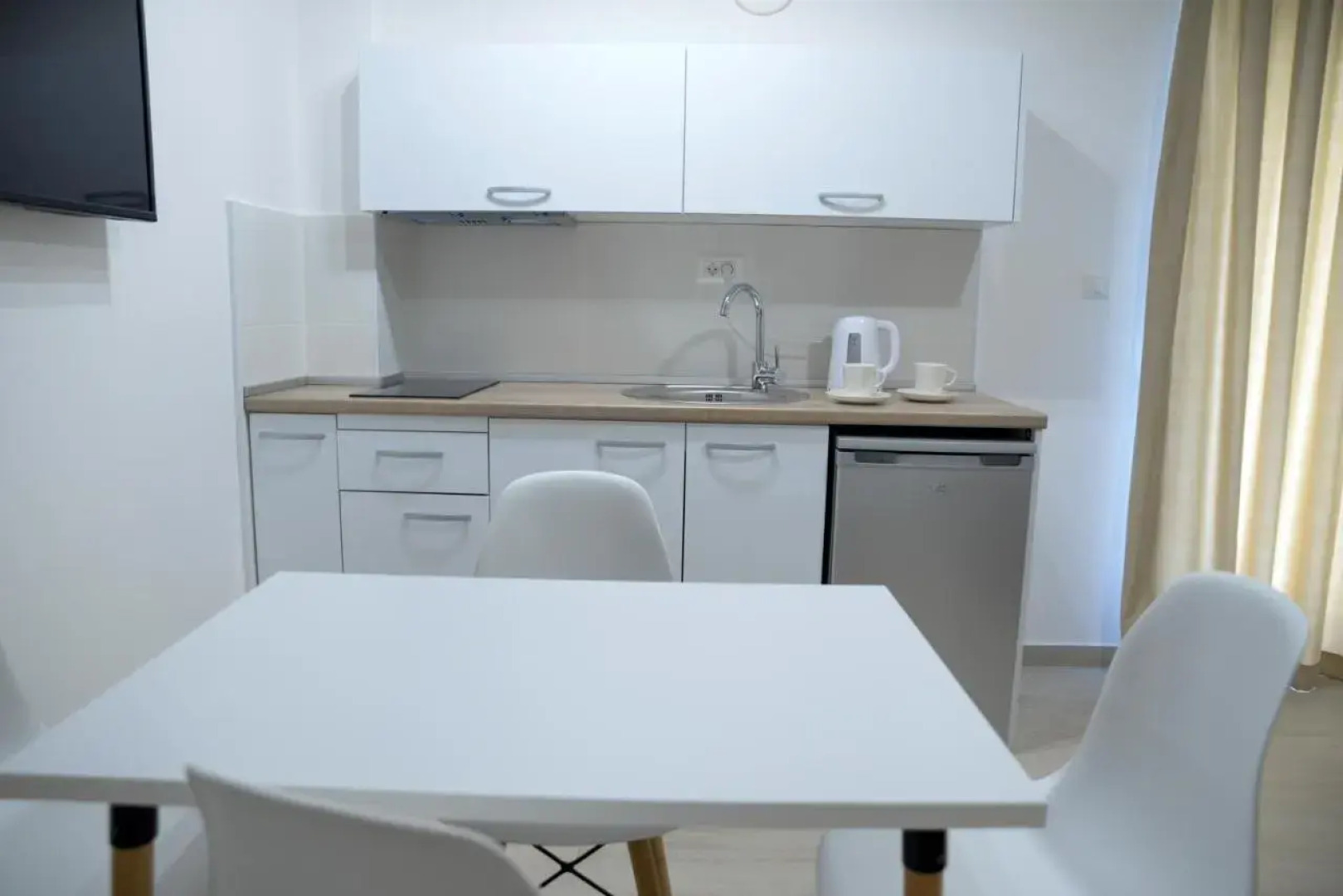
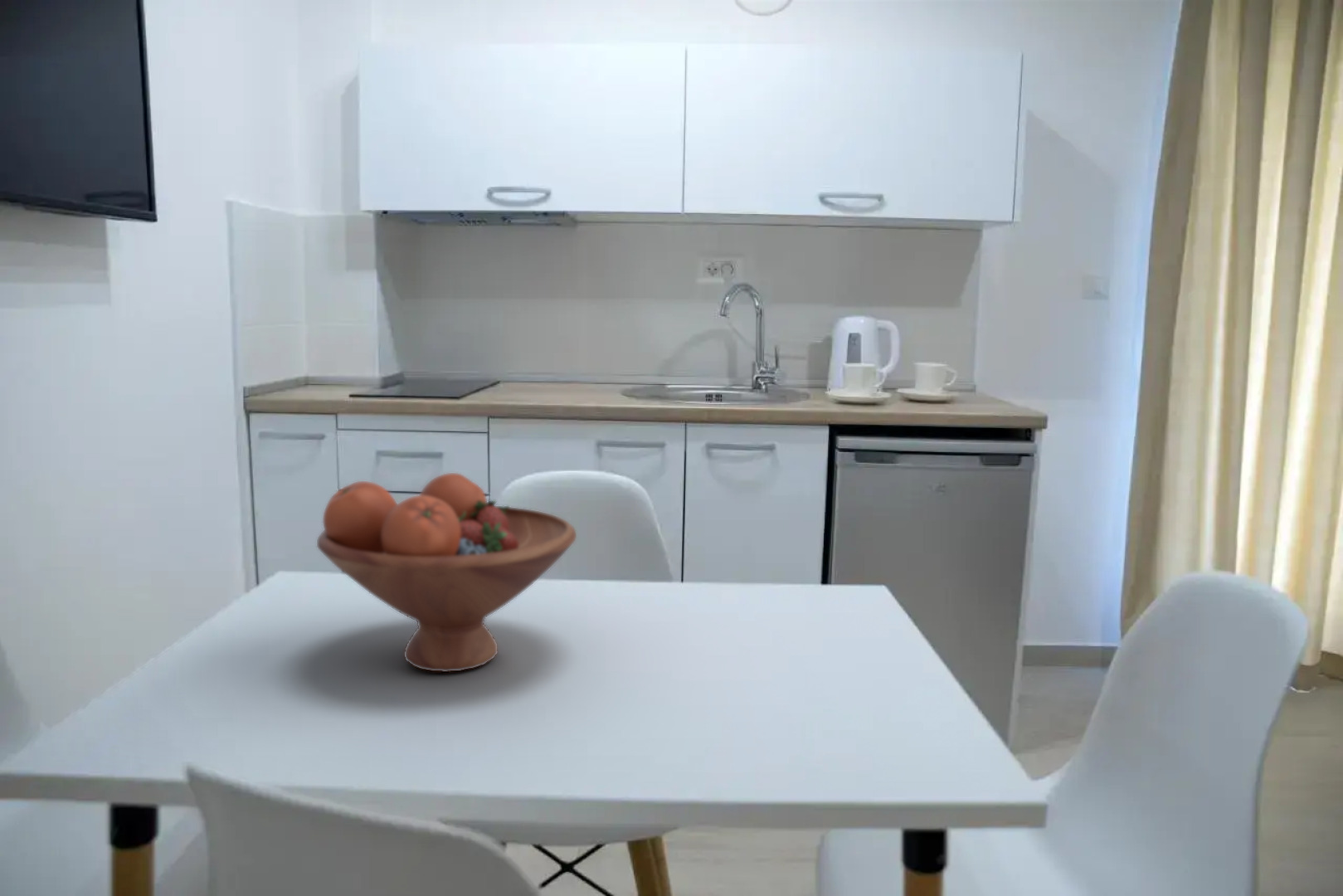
+ fruit bowl (450, 569)
